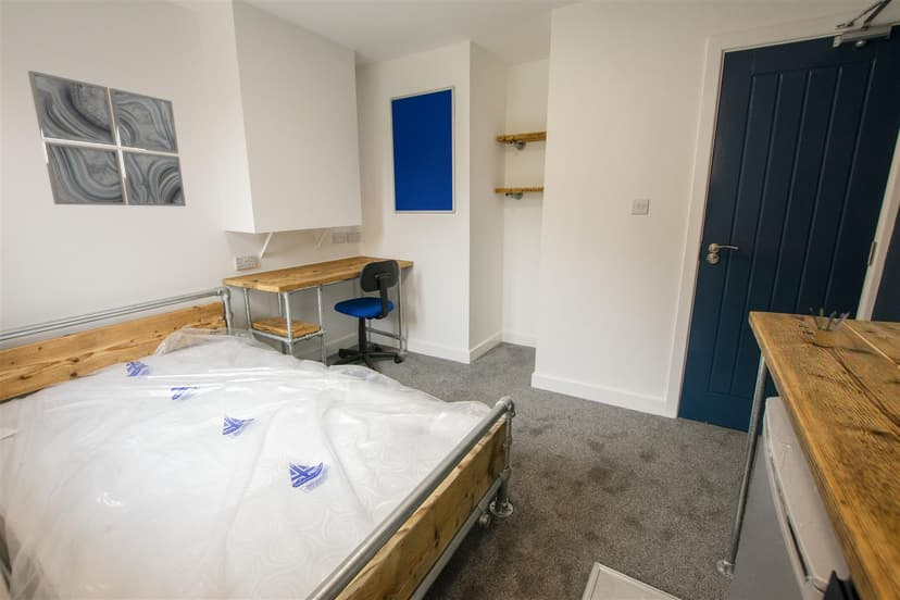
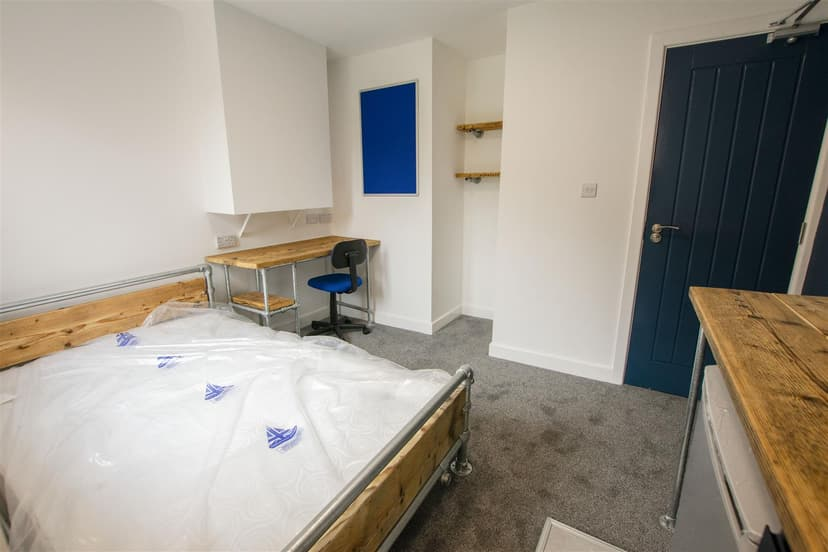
- pencil box (826, 327)
- wall art (120, 147)
